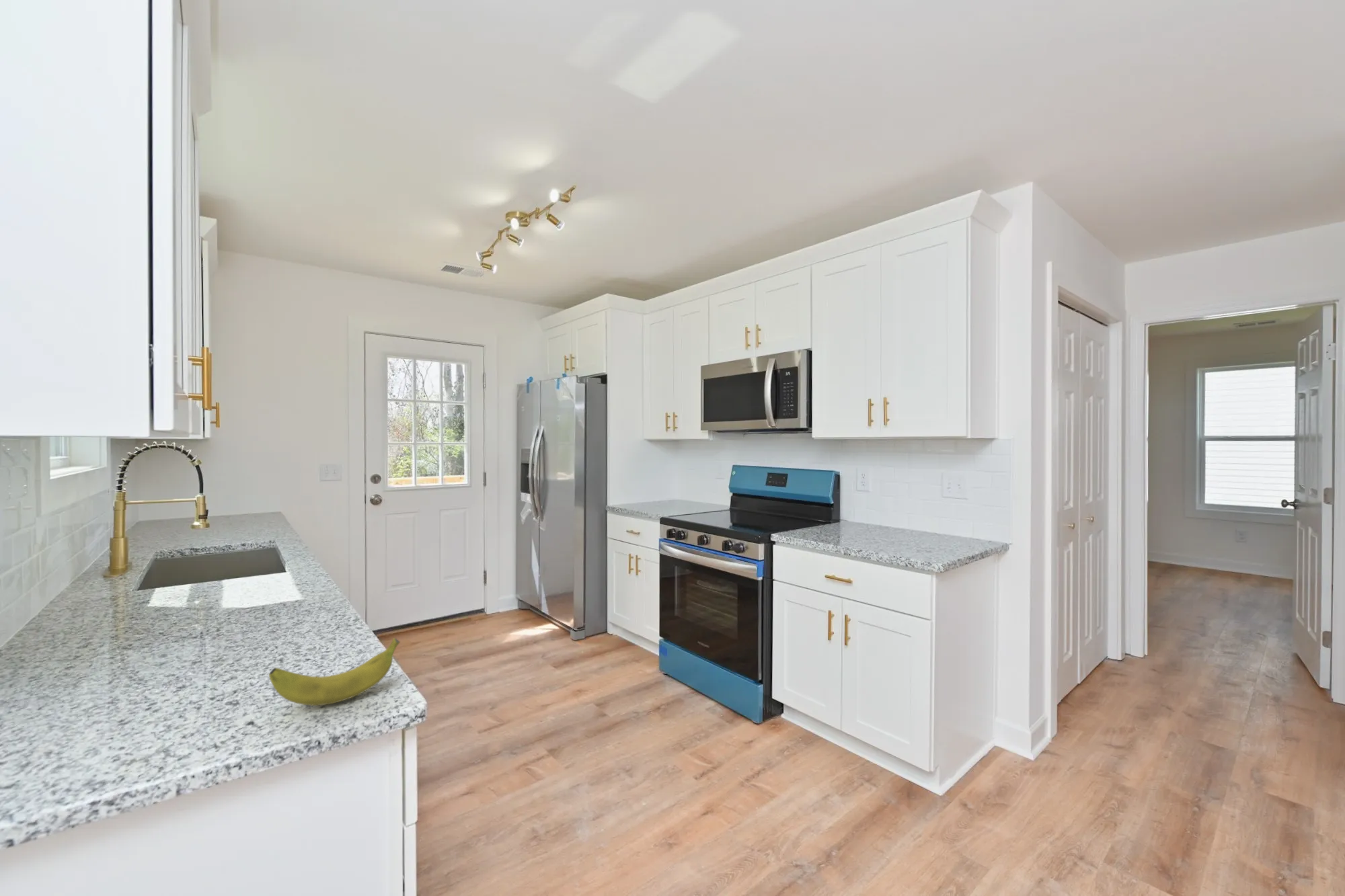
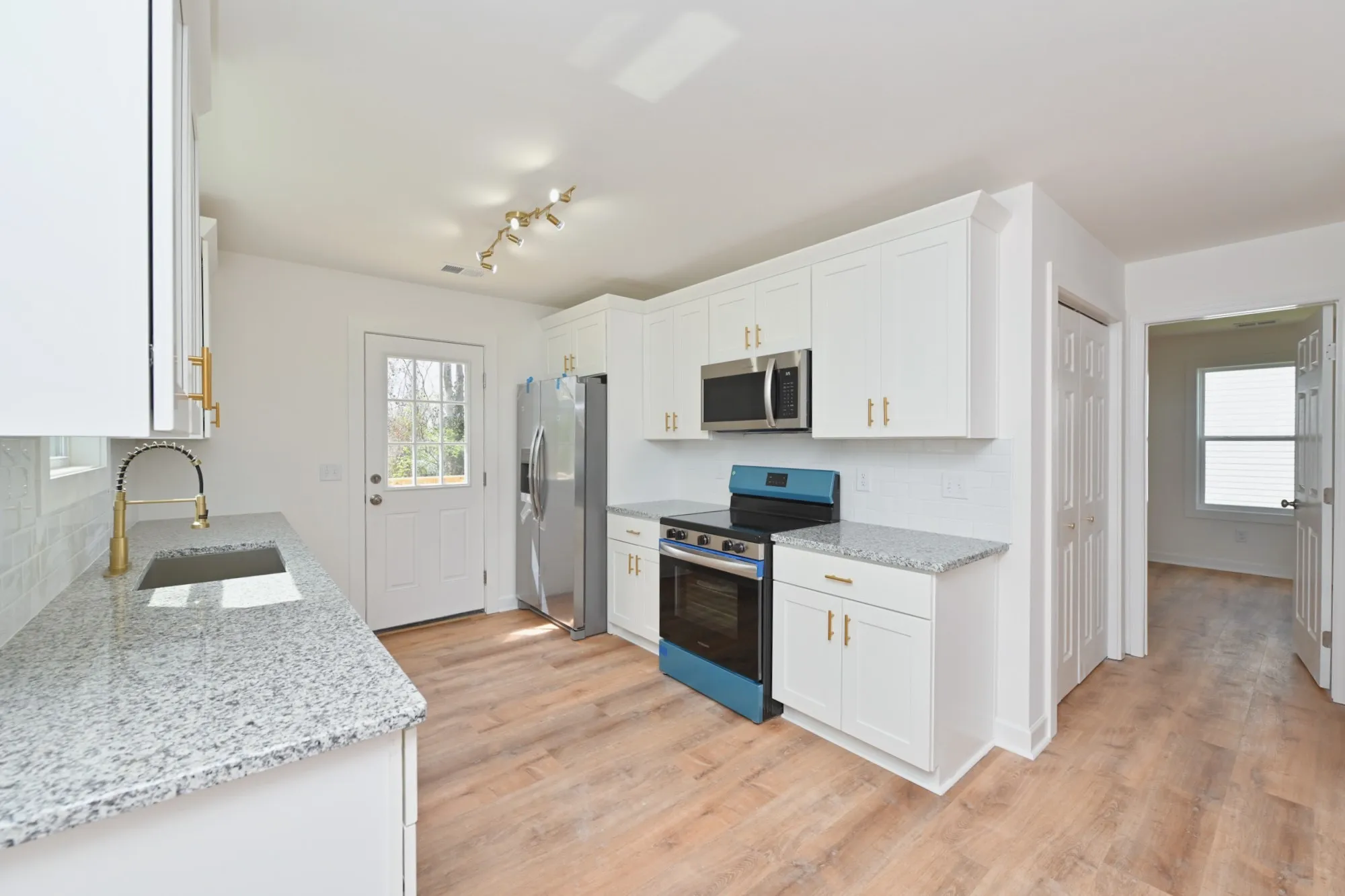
- banana (339, 676)
